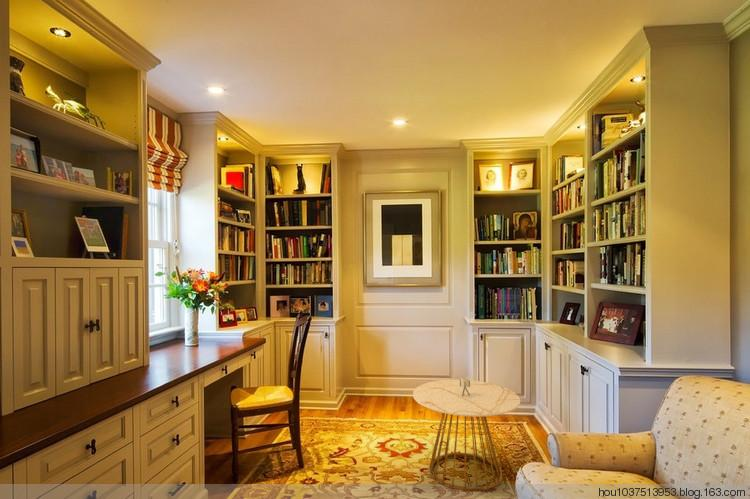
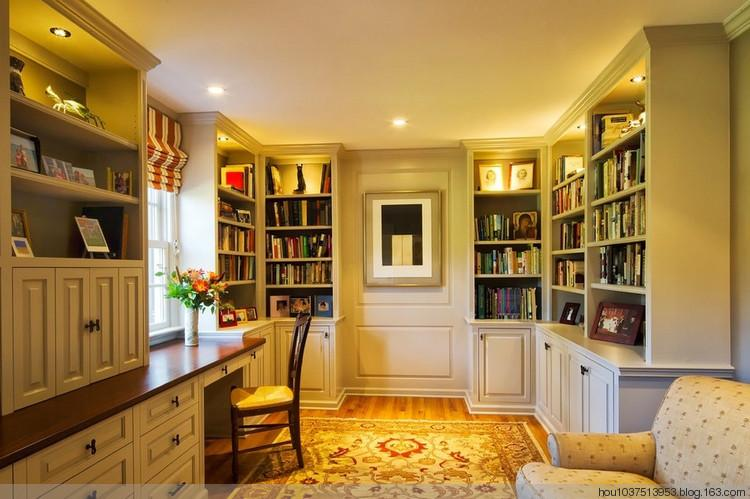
- side table (465, 425)
